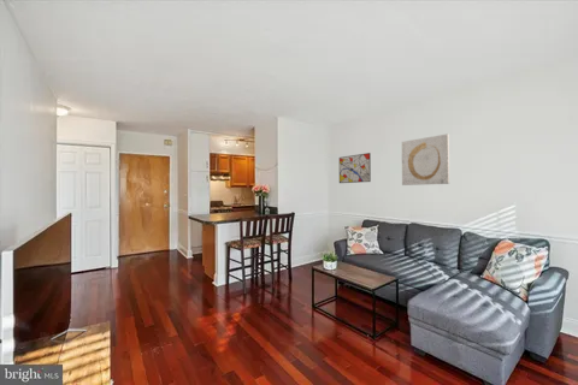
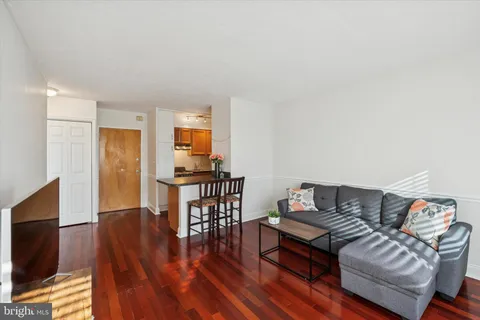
- wall art (424, 161)
- wall art (353, 168)
